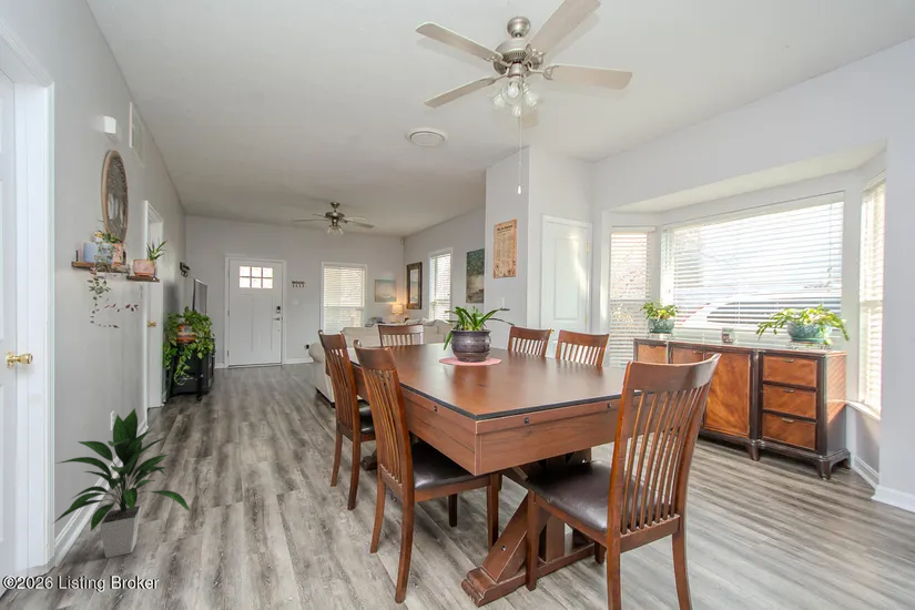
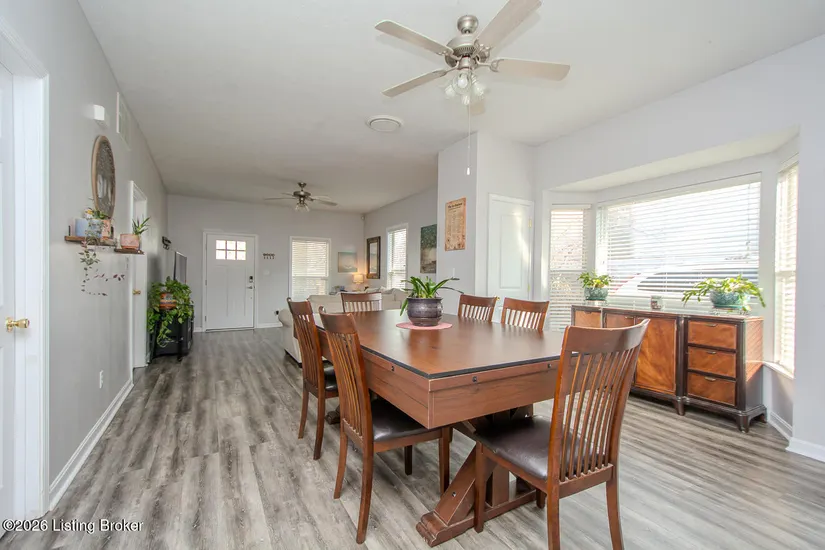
- indoor plant (125, 482)
